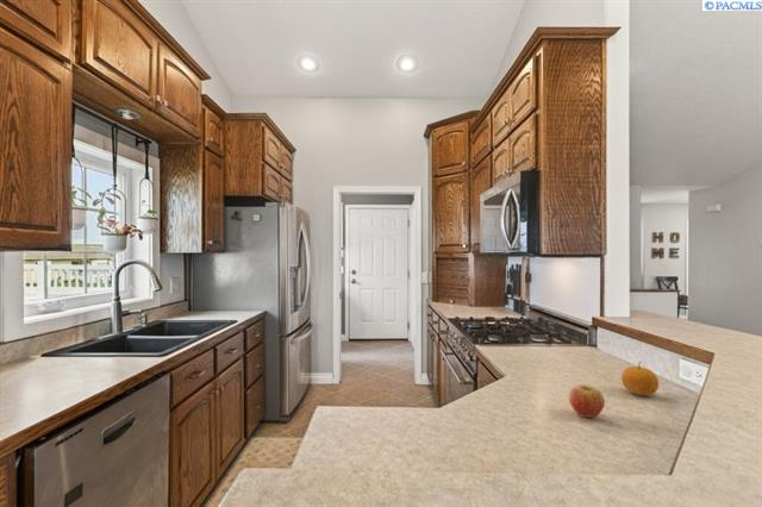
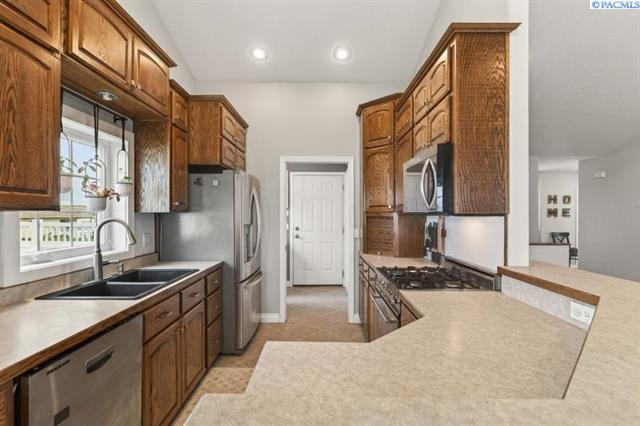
- fruit (639, 377)
- fruit (586, 400)
